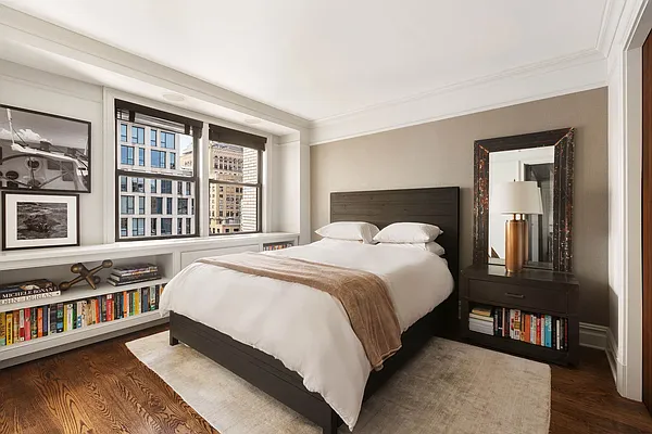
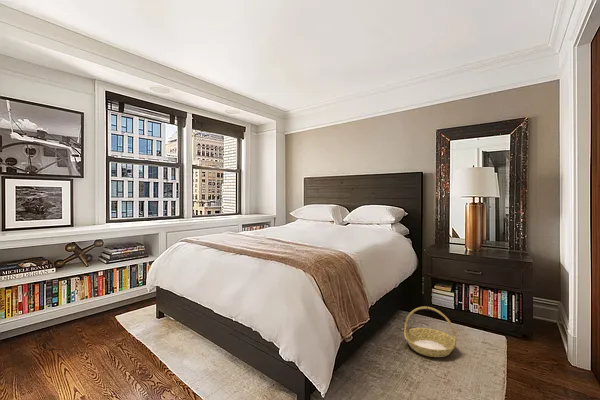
+ basket (428, 328)
